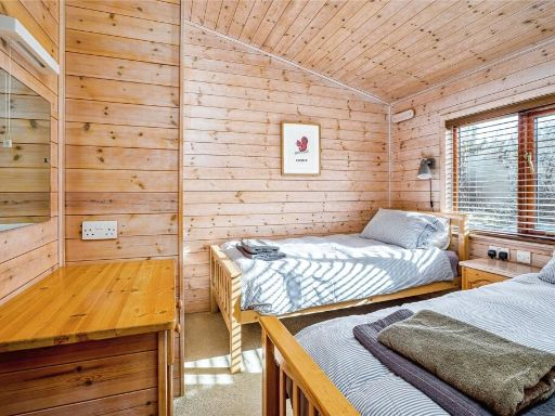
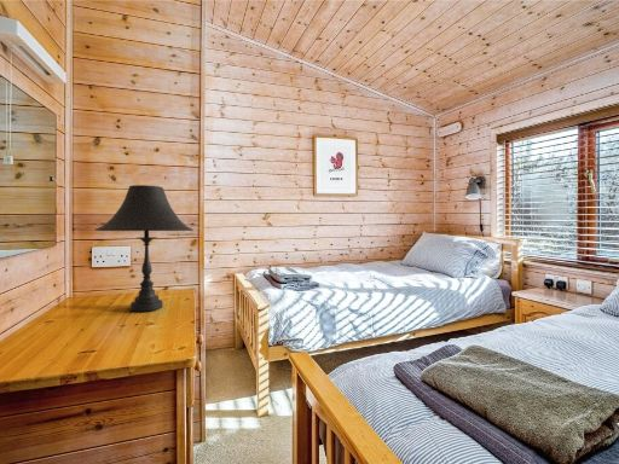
+ table lamp (146, 246)
